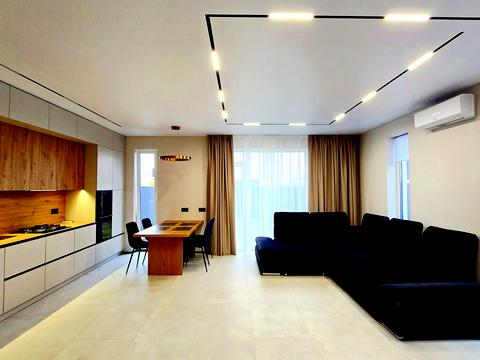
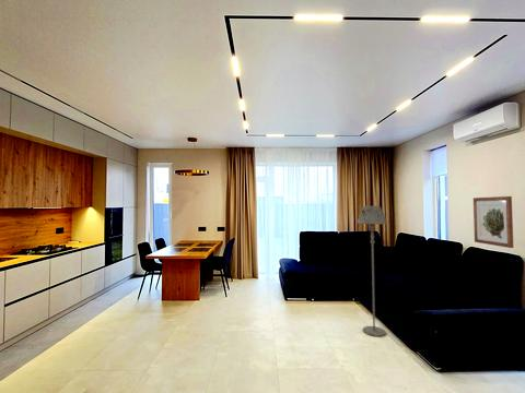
+ floor lamp (372, 267)
+ wall art (491, 221)
